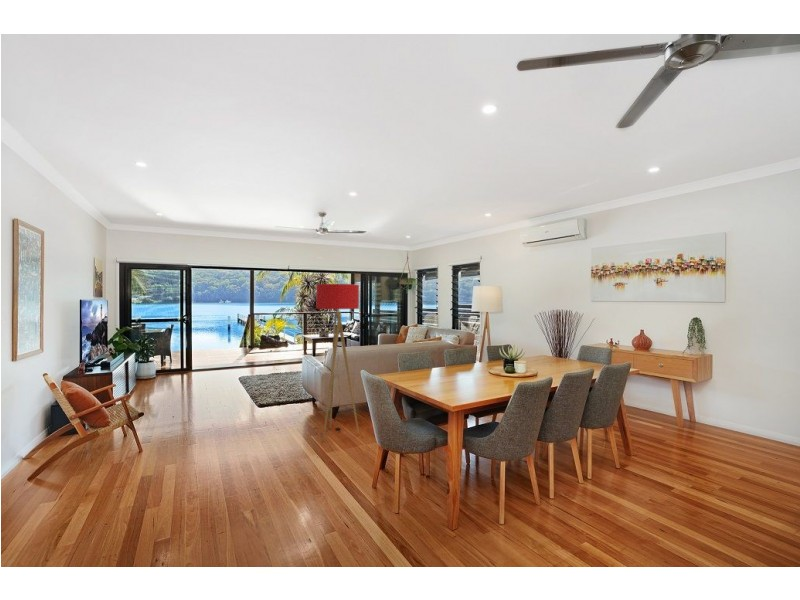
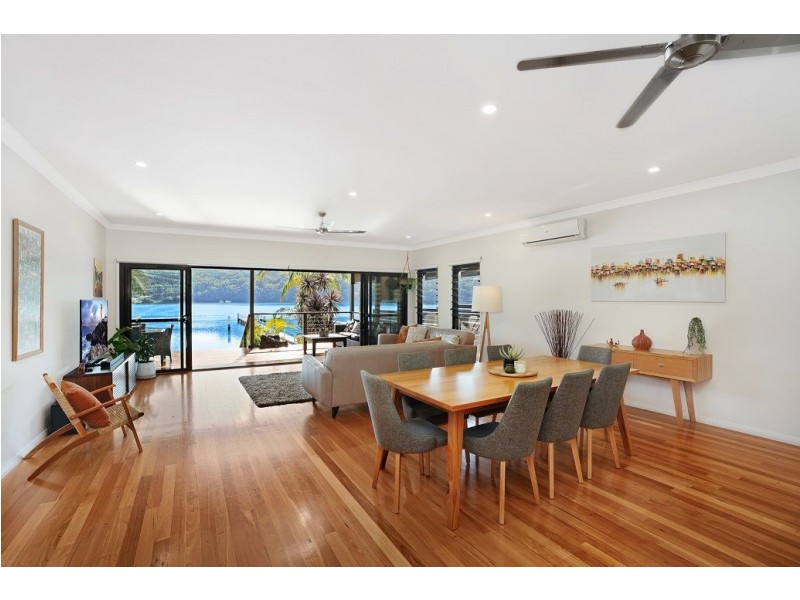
- floor lamp (338, 358)
